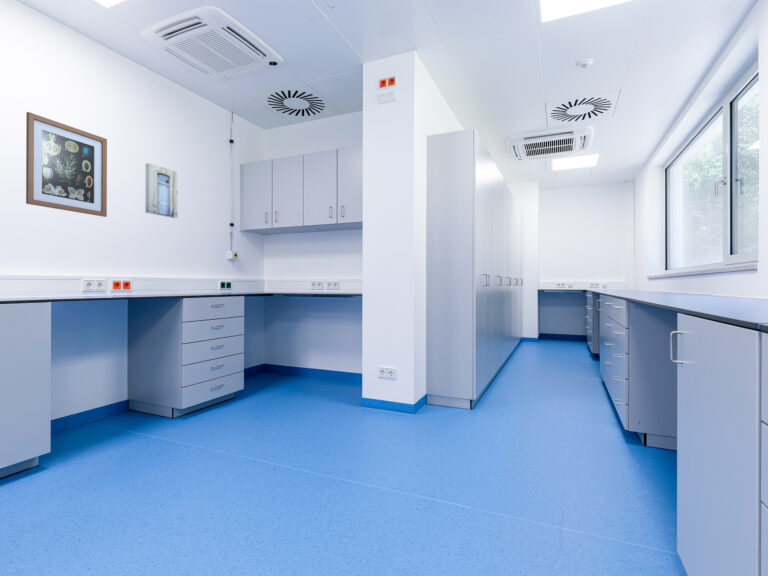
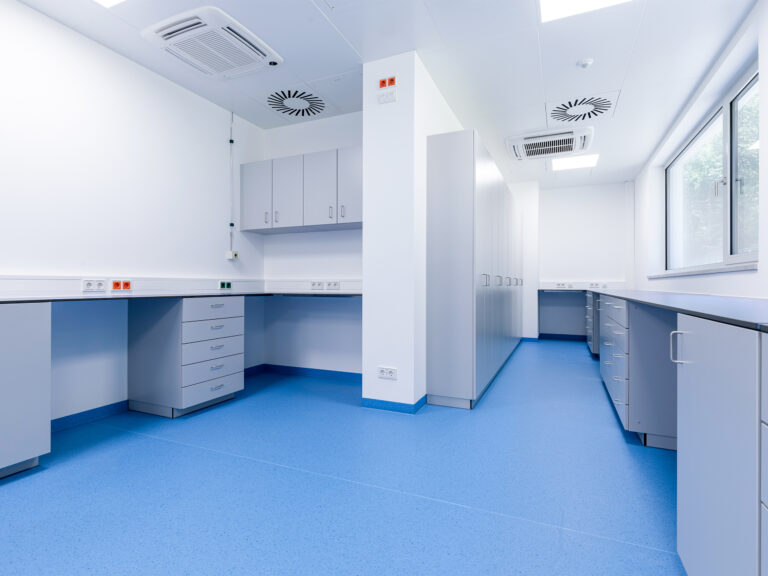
- wall art (162, 191)
- wall art (69, 168)
